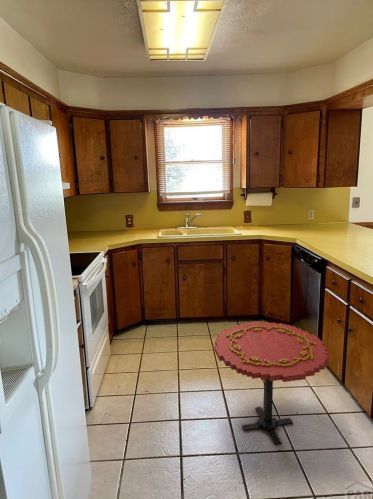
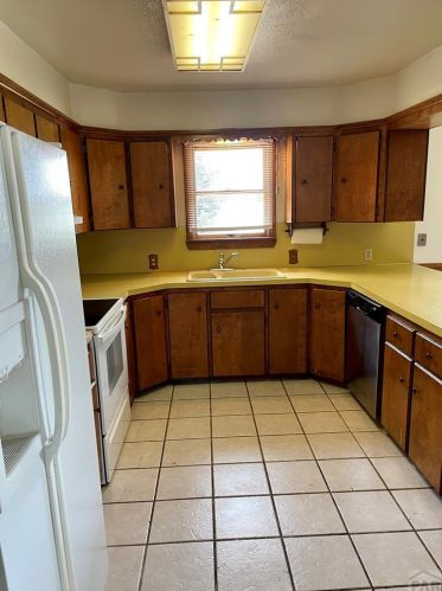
- side table (268, 385)
